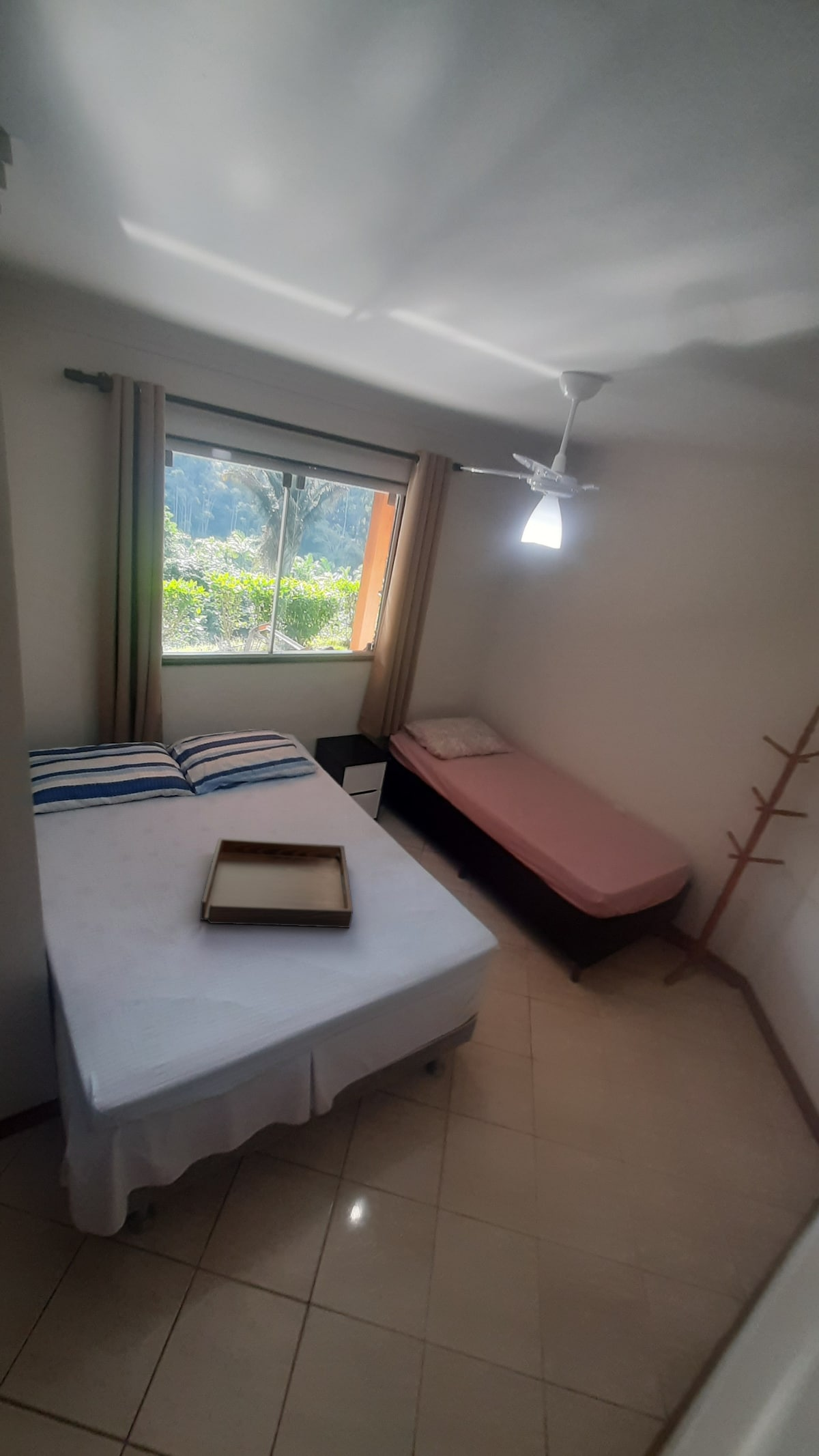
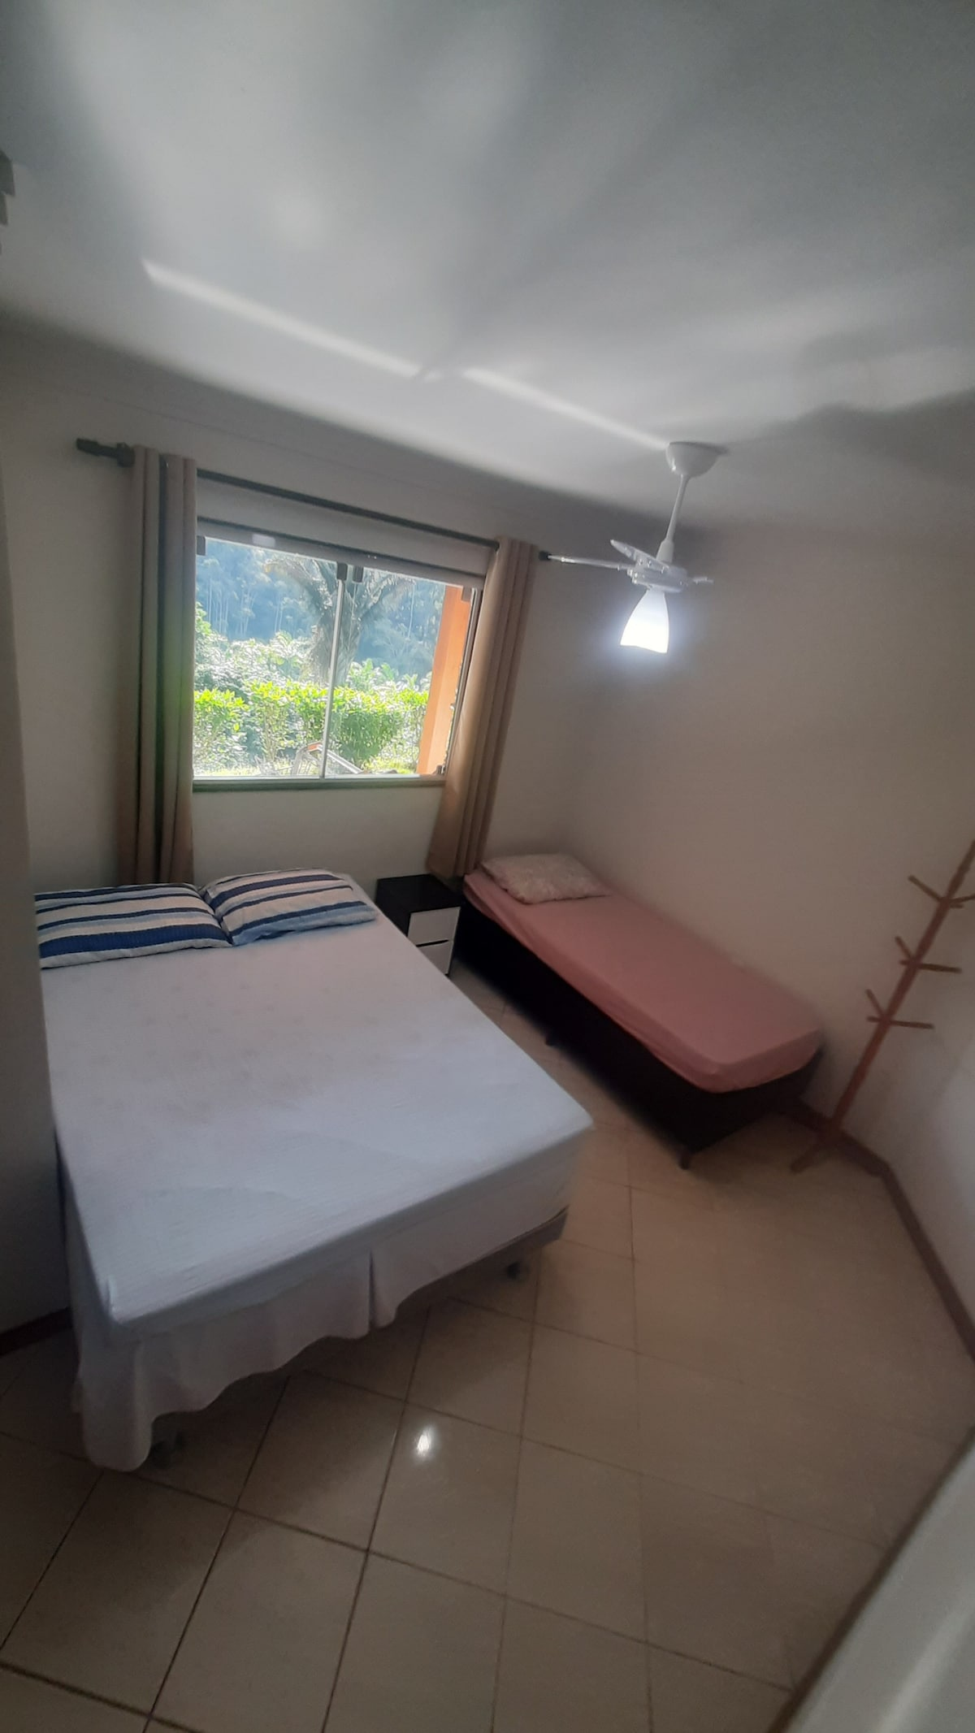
- serving tray (280, 879)
